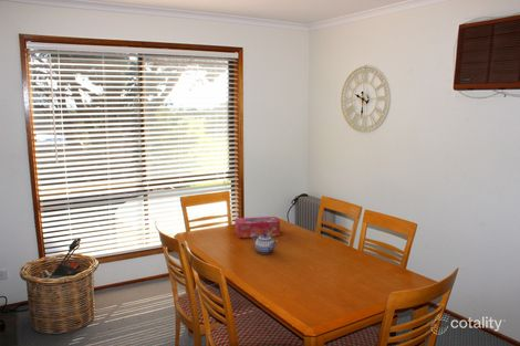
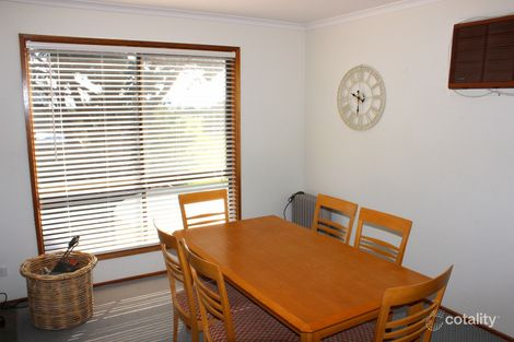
- tissue box (257, 227)
- teapot (264, 242)
